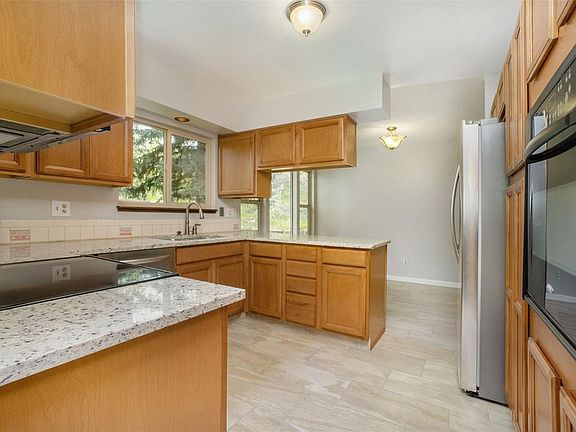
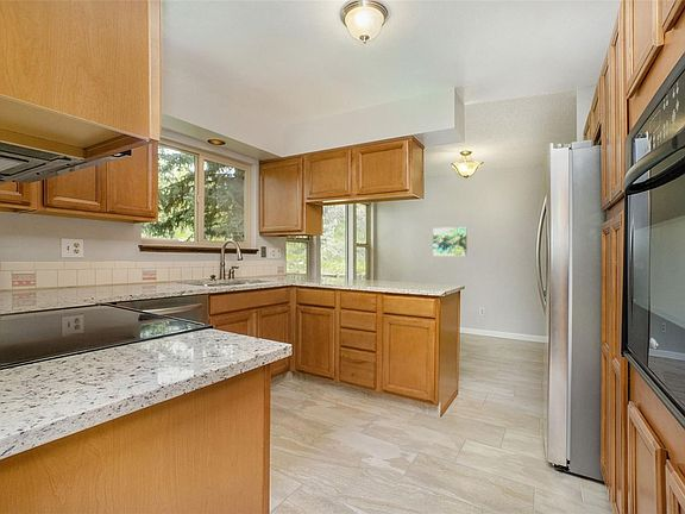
+ wall art (450, 242)
